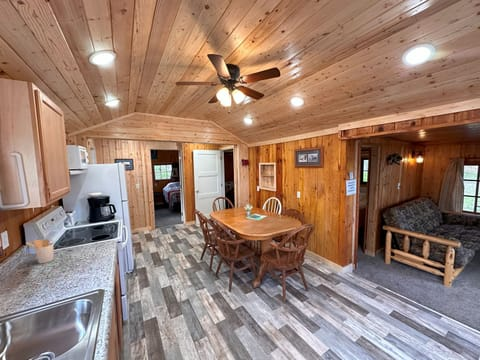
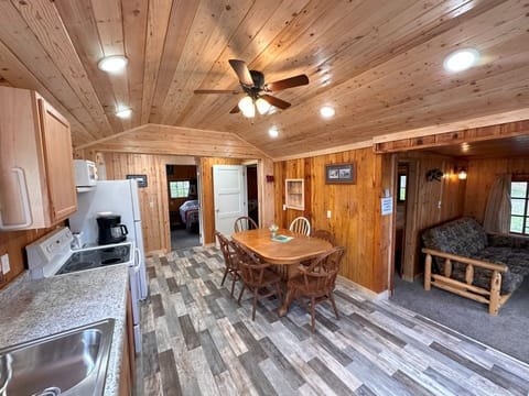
- utensil holder (40, 250)
